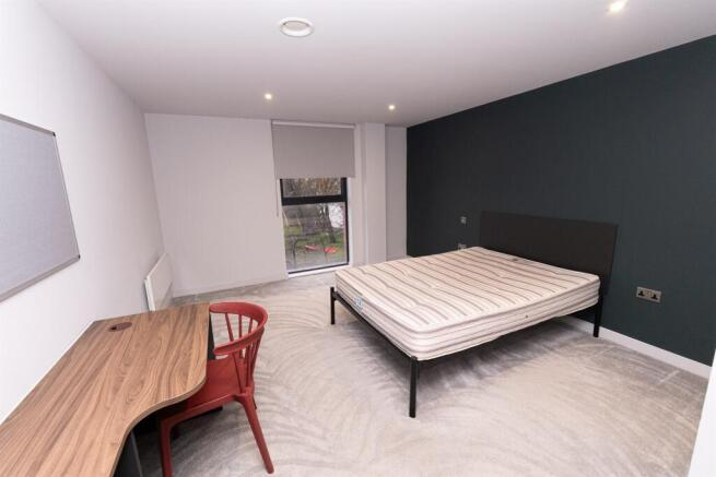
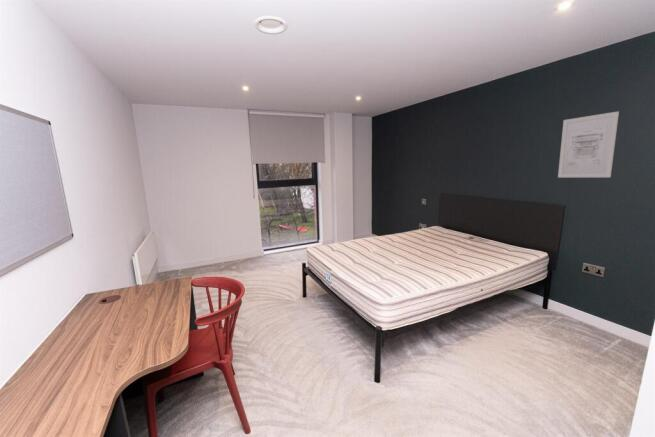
+ wall art (585, 147)
